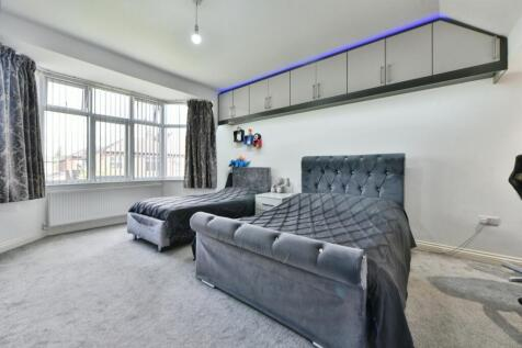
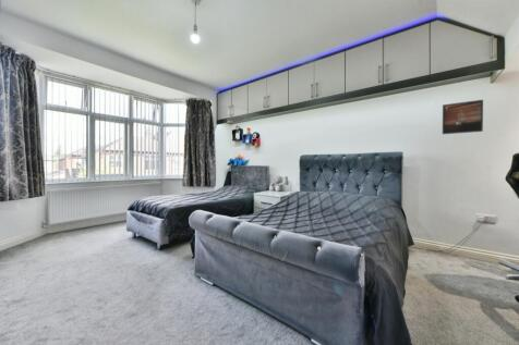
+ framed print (461, 118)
